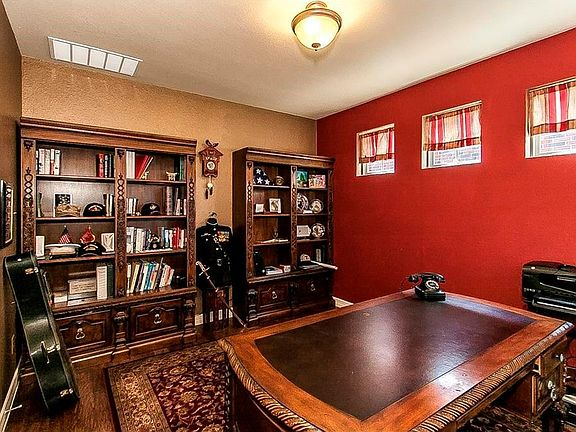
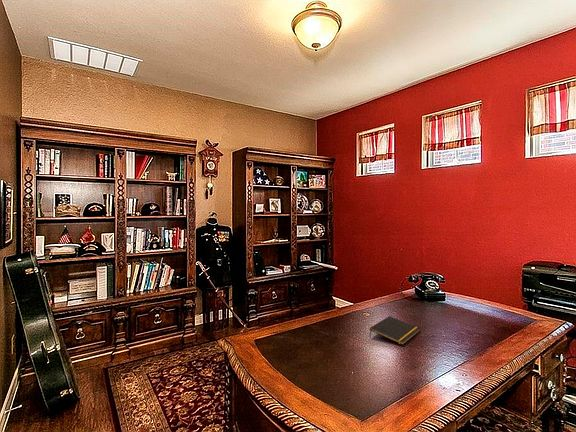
+ notepad (395, 329)
